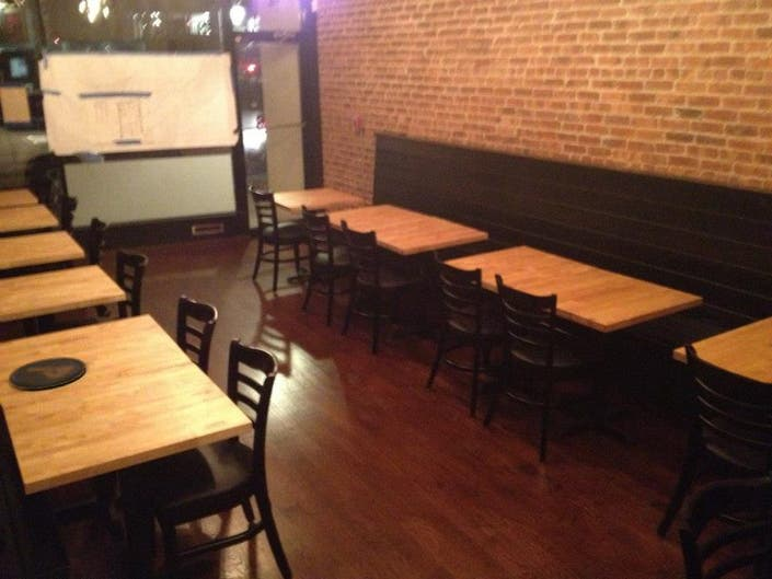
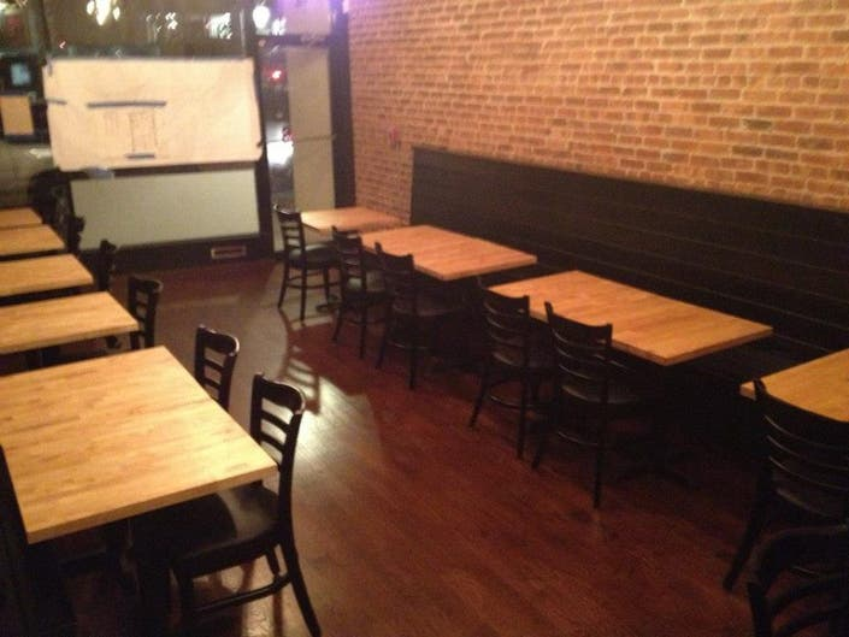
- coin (48, 372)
